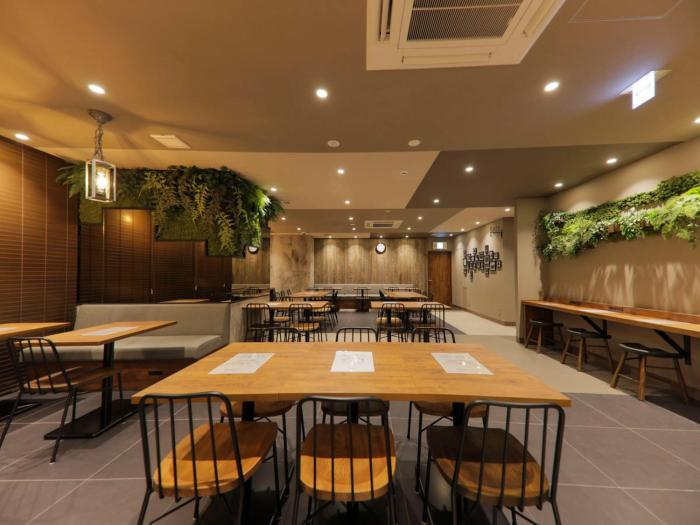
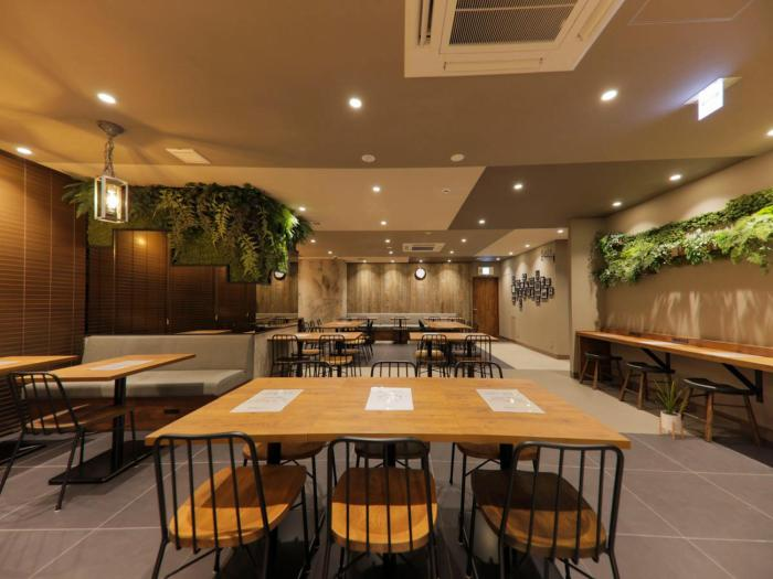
+ house plant (669, 406)
